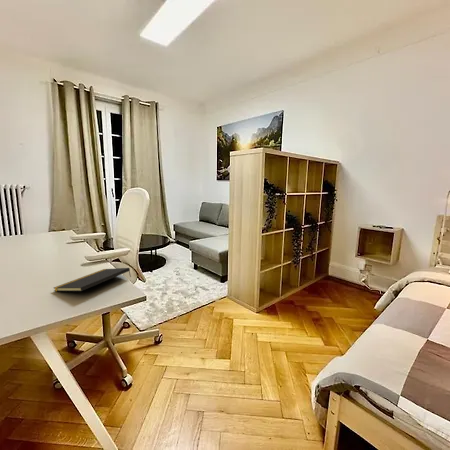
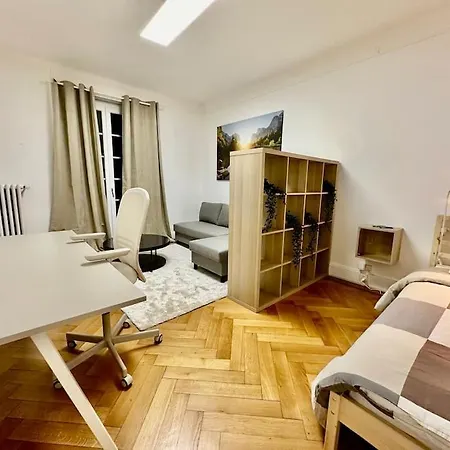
- notepad (94, 278)
